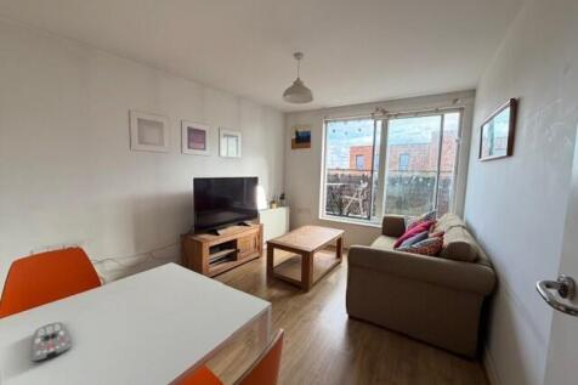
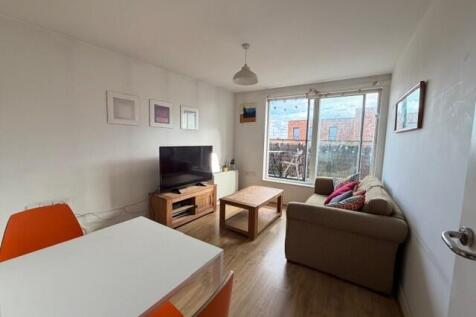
- remote control (50, 339)
